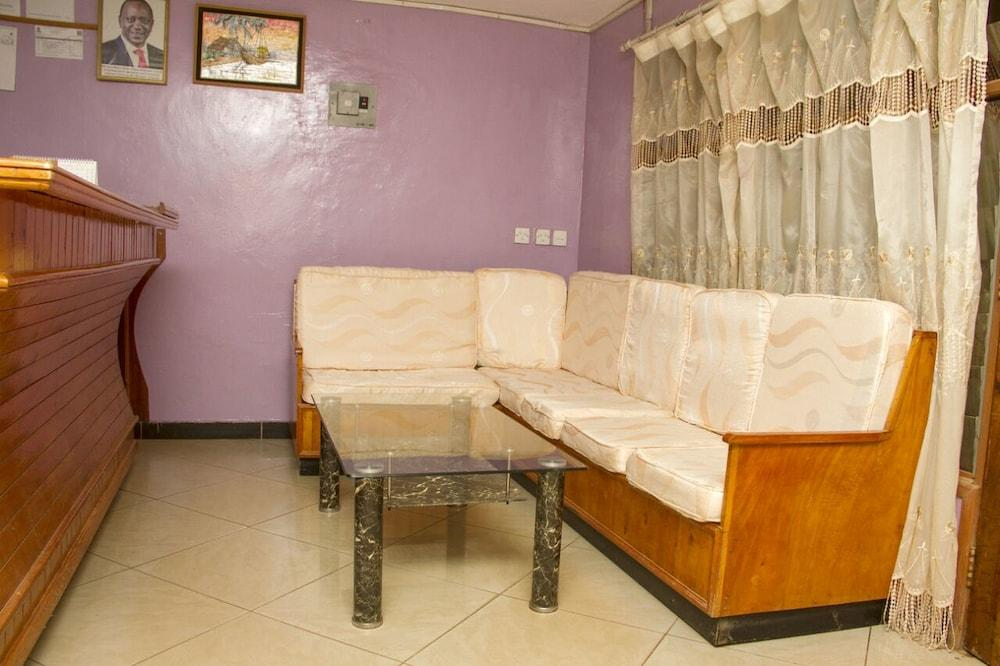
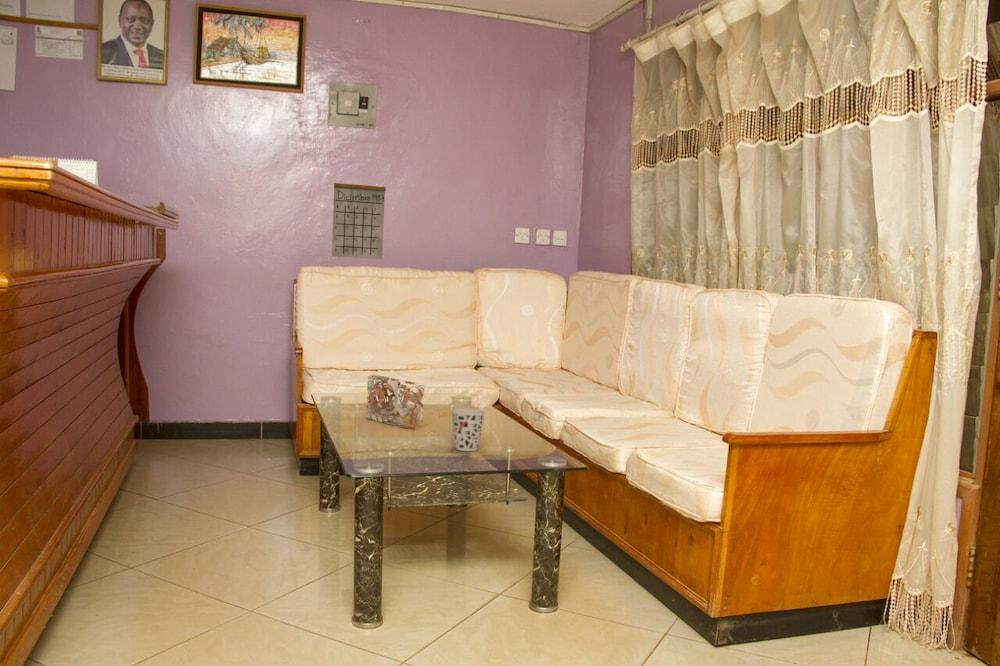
+ calendar (358, 212)
+ book (394, 401)
+ cup (467, 429)
